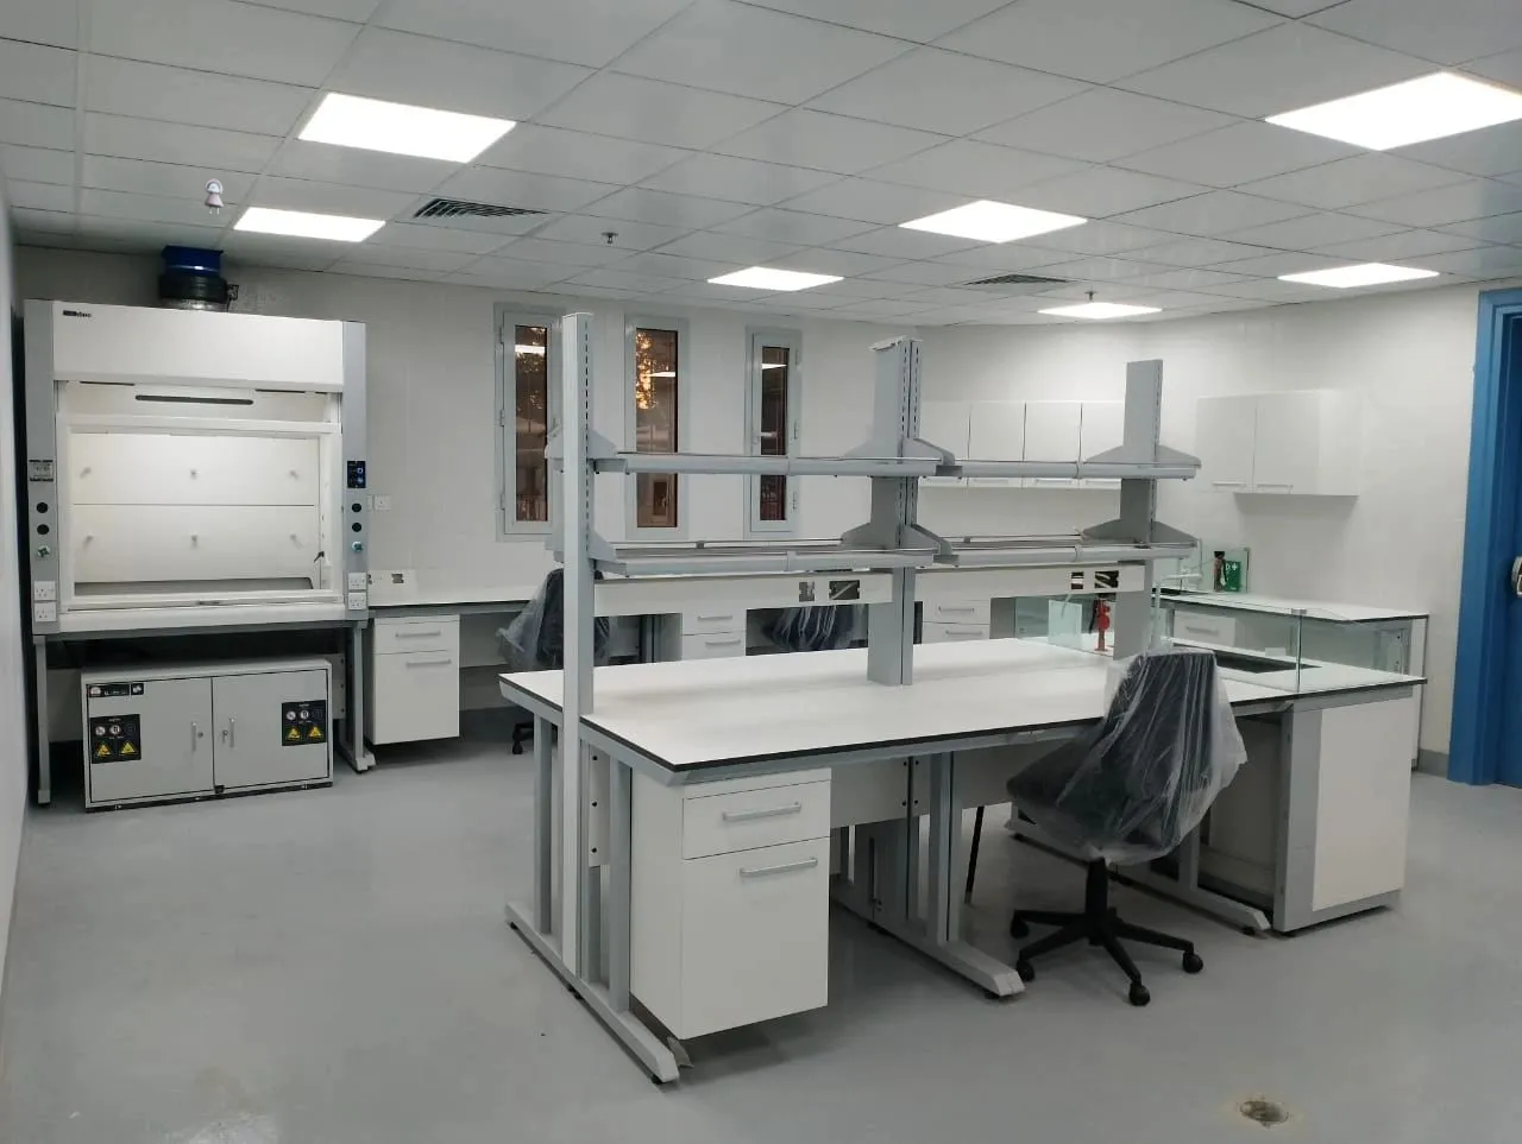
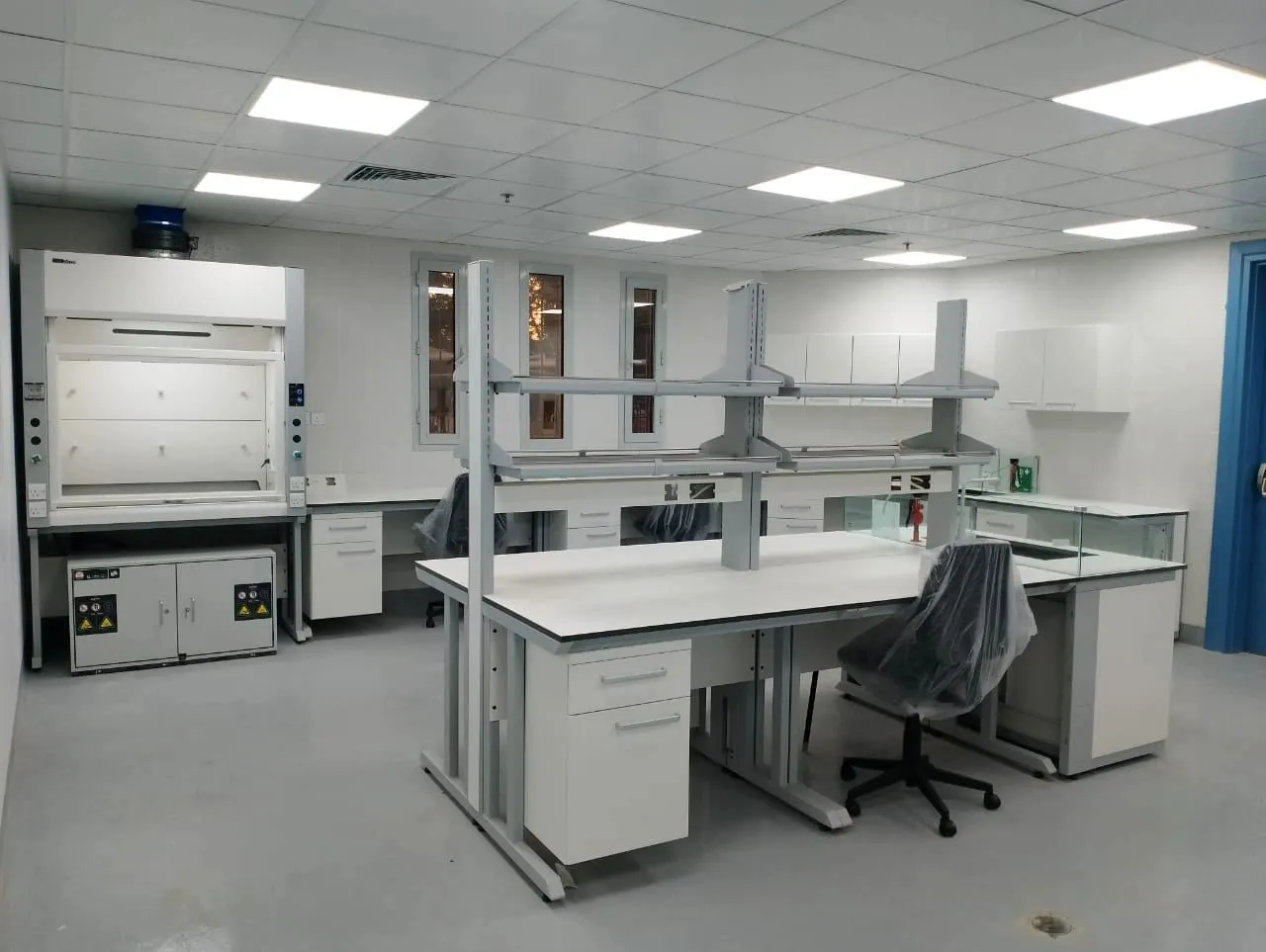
- toy figurine (213, 196)
